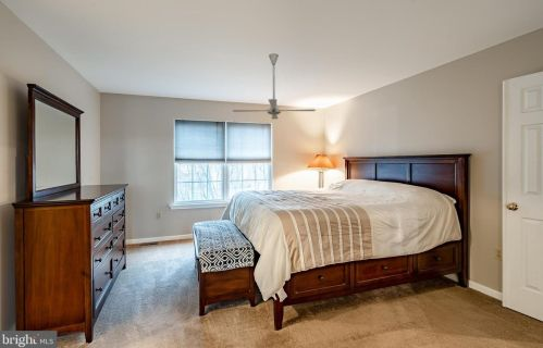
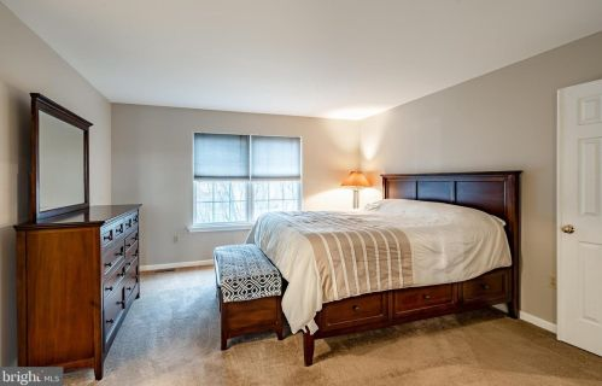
- ceiling fan (273, 85)
